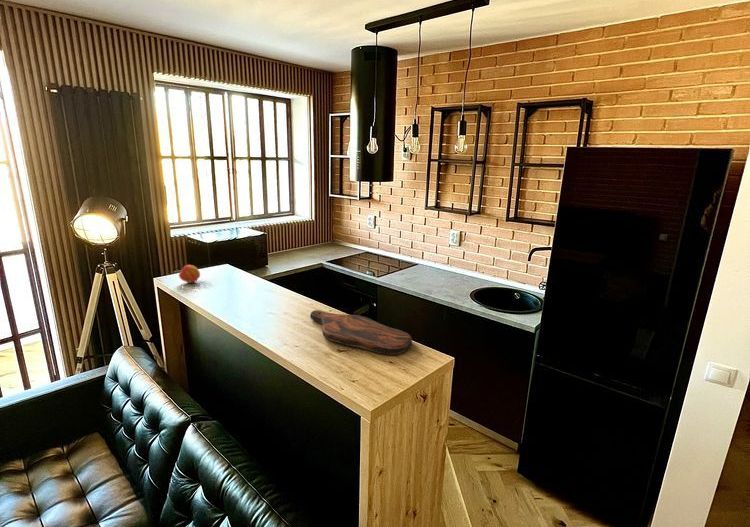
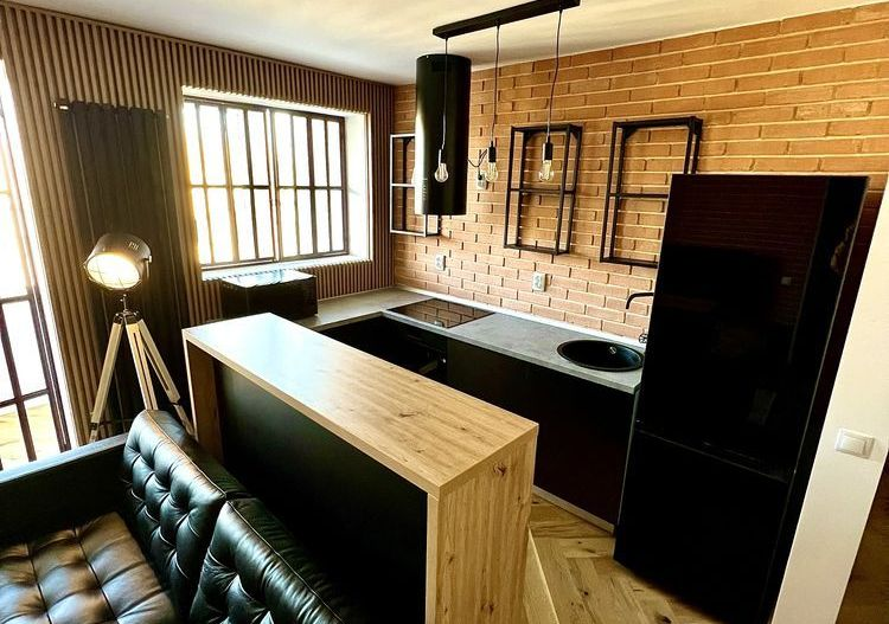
- cutting board (352, 329)
- fruit (189, 273)
